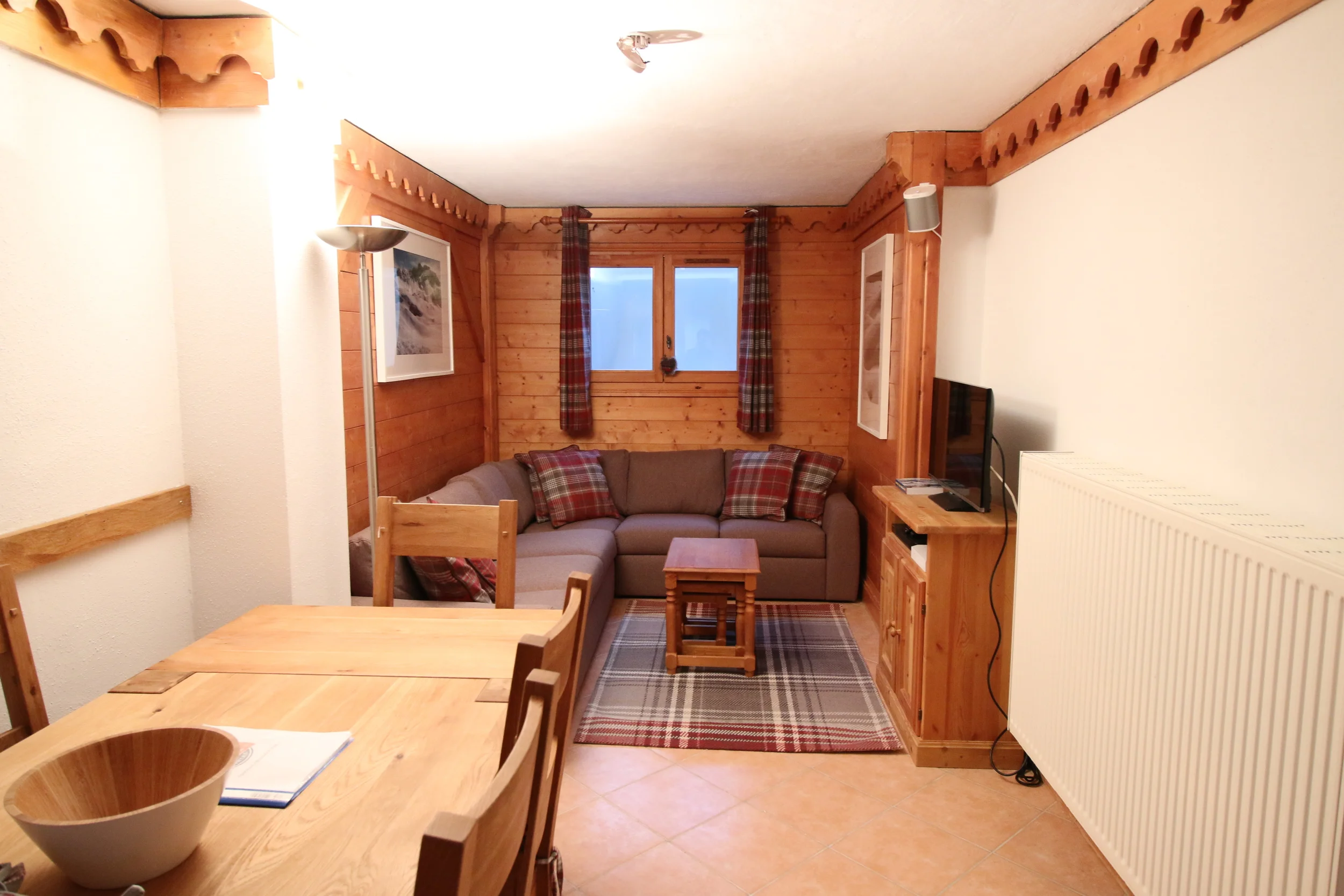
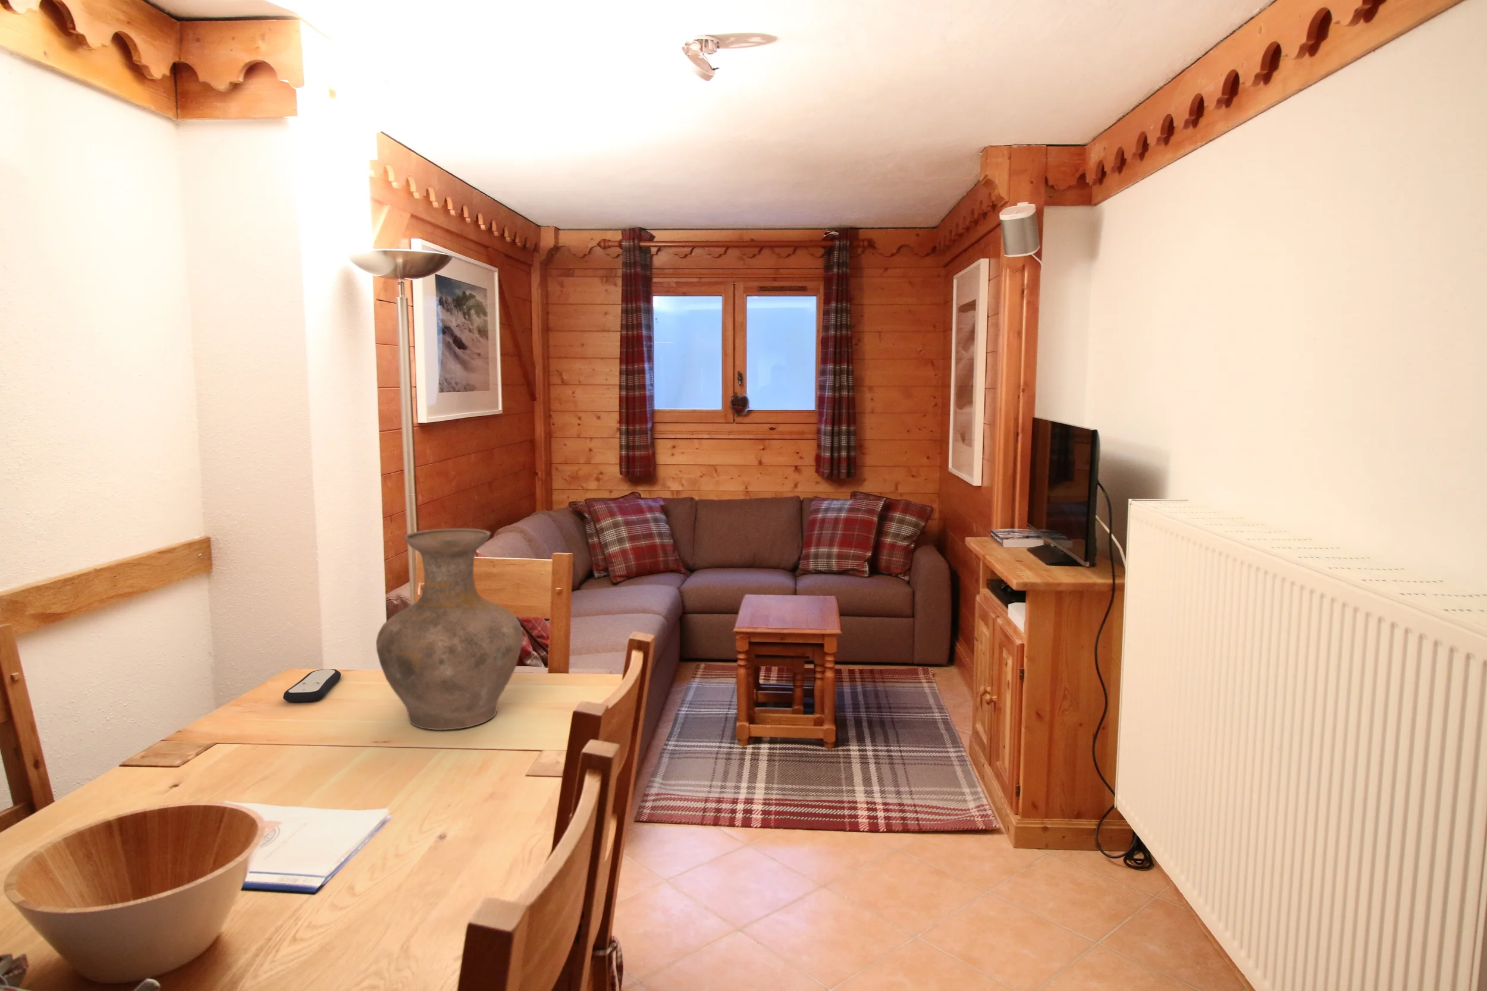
+ vase (450, 625)
+ remote control (314, 685)
